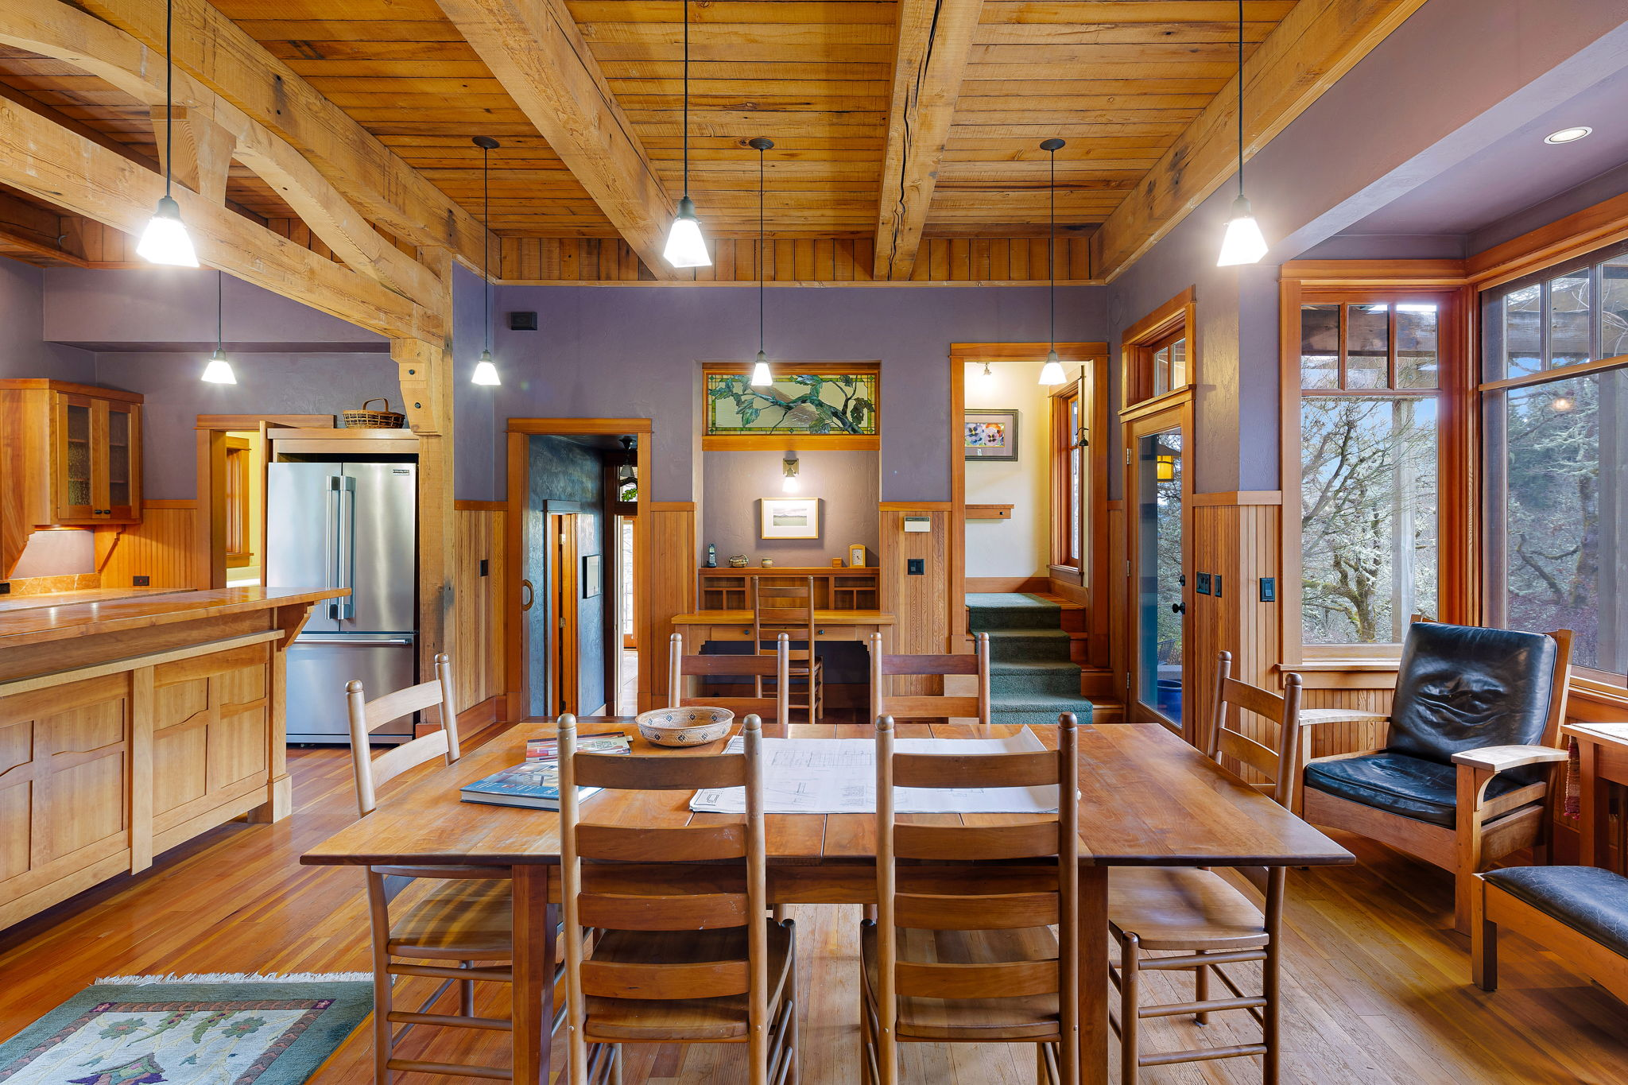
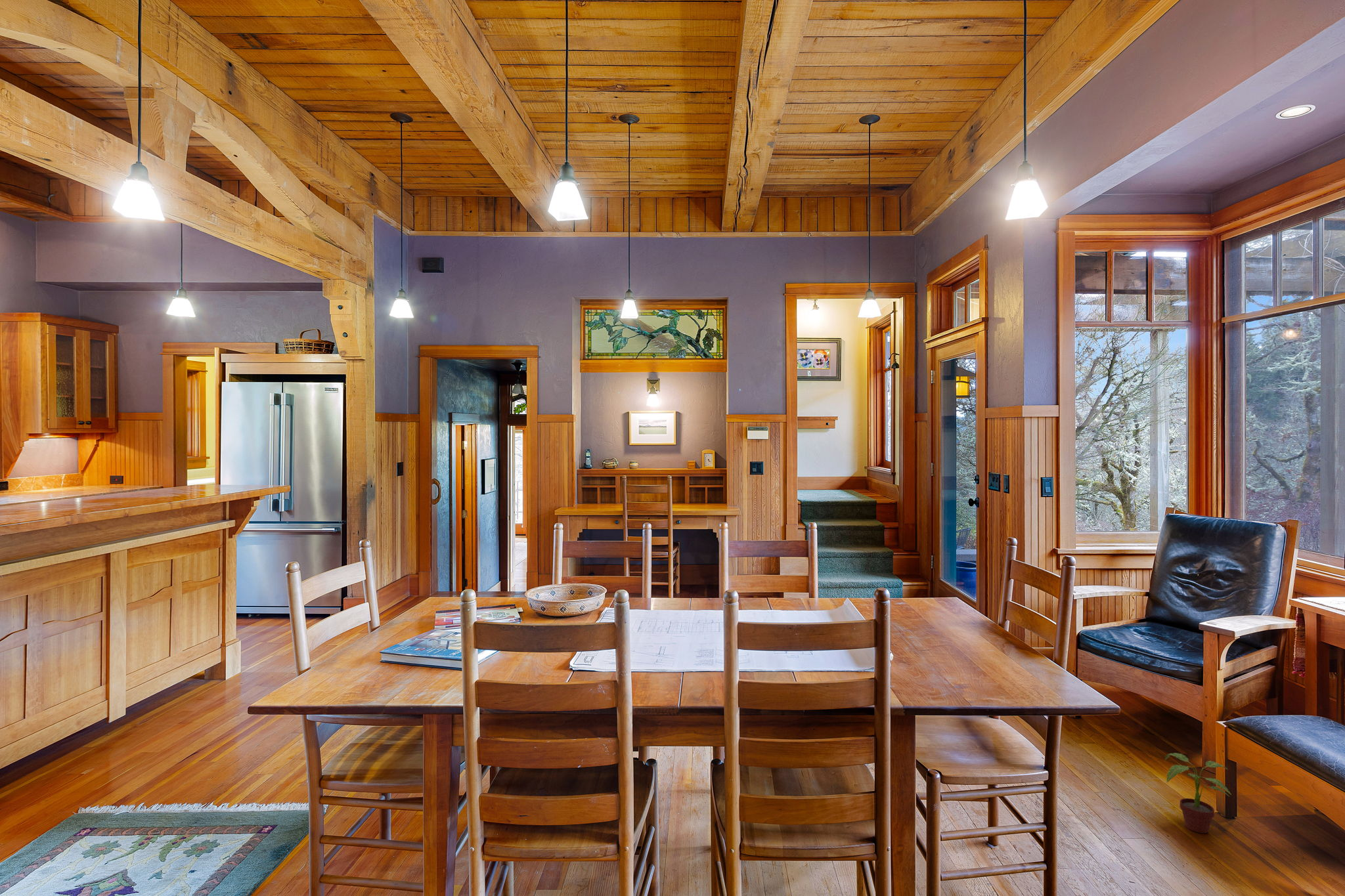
+ potted plant (1197, 795)
